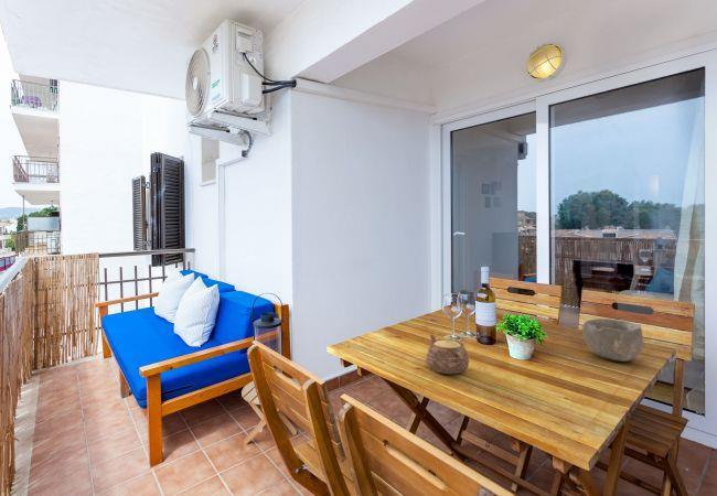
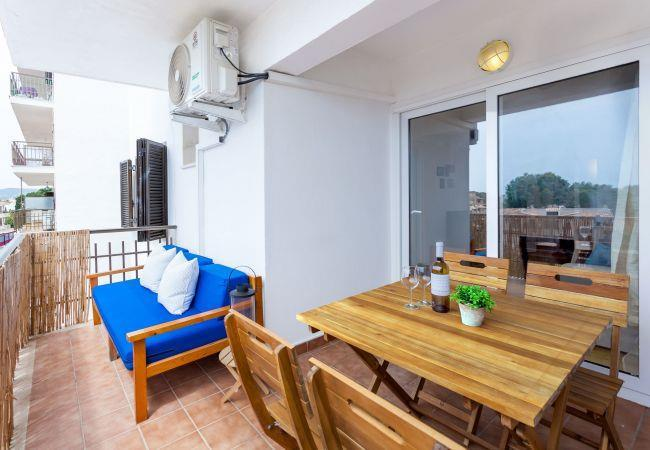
- teapot (446, 352)
- bowl (611, 341)
